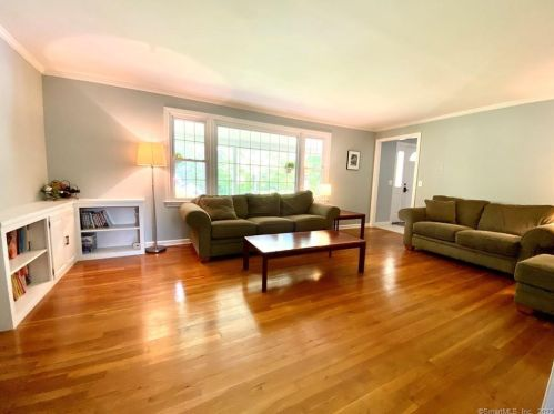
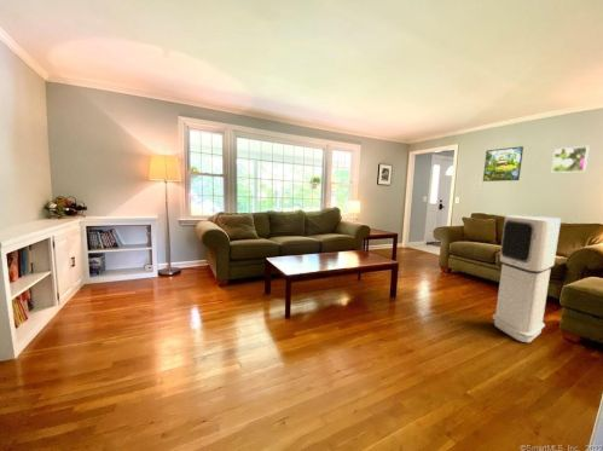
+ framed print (501, 164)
+ air purifier (530, 276)
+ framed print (569, 160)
